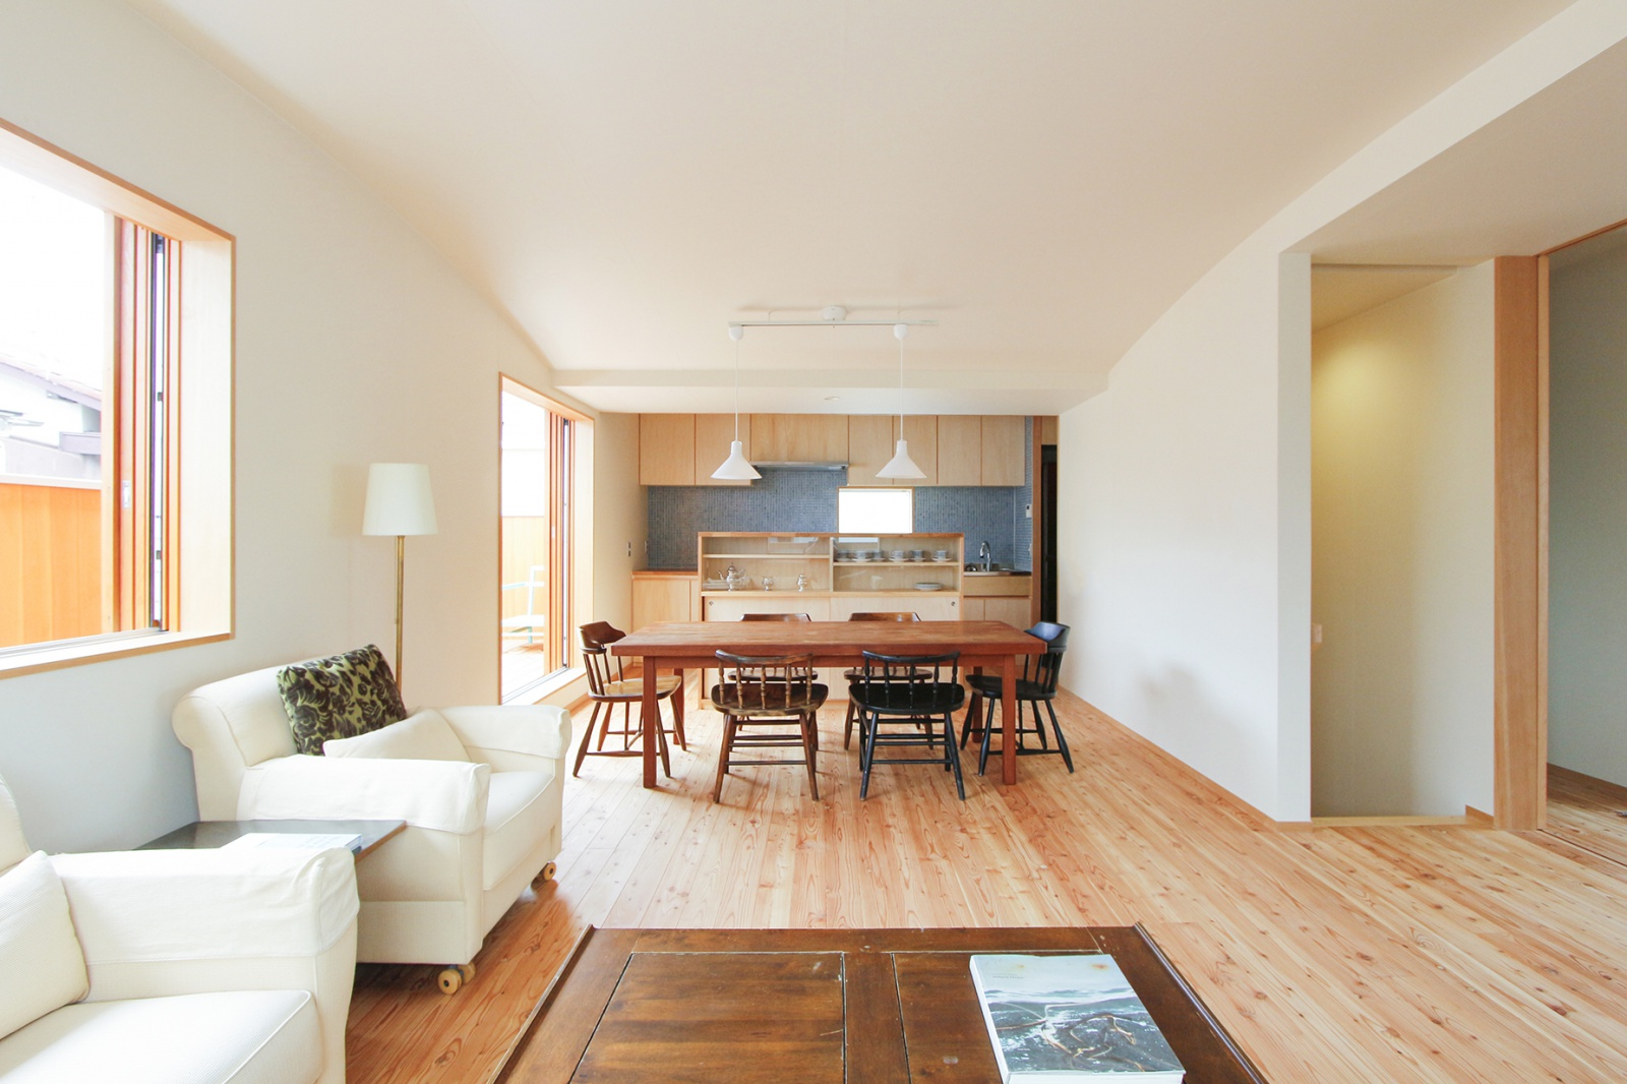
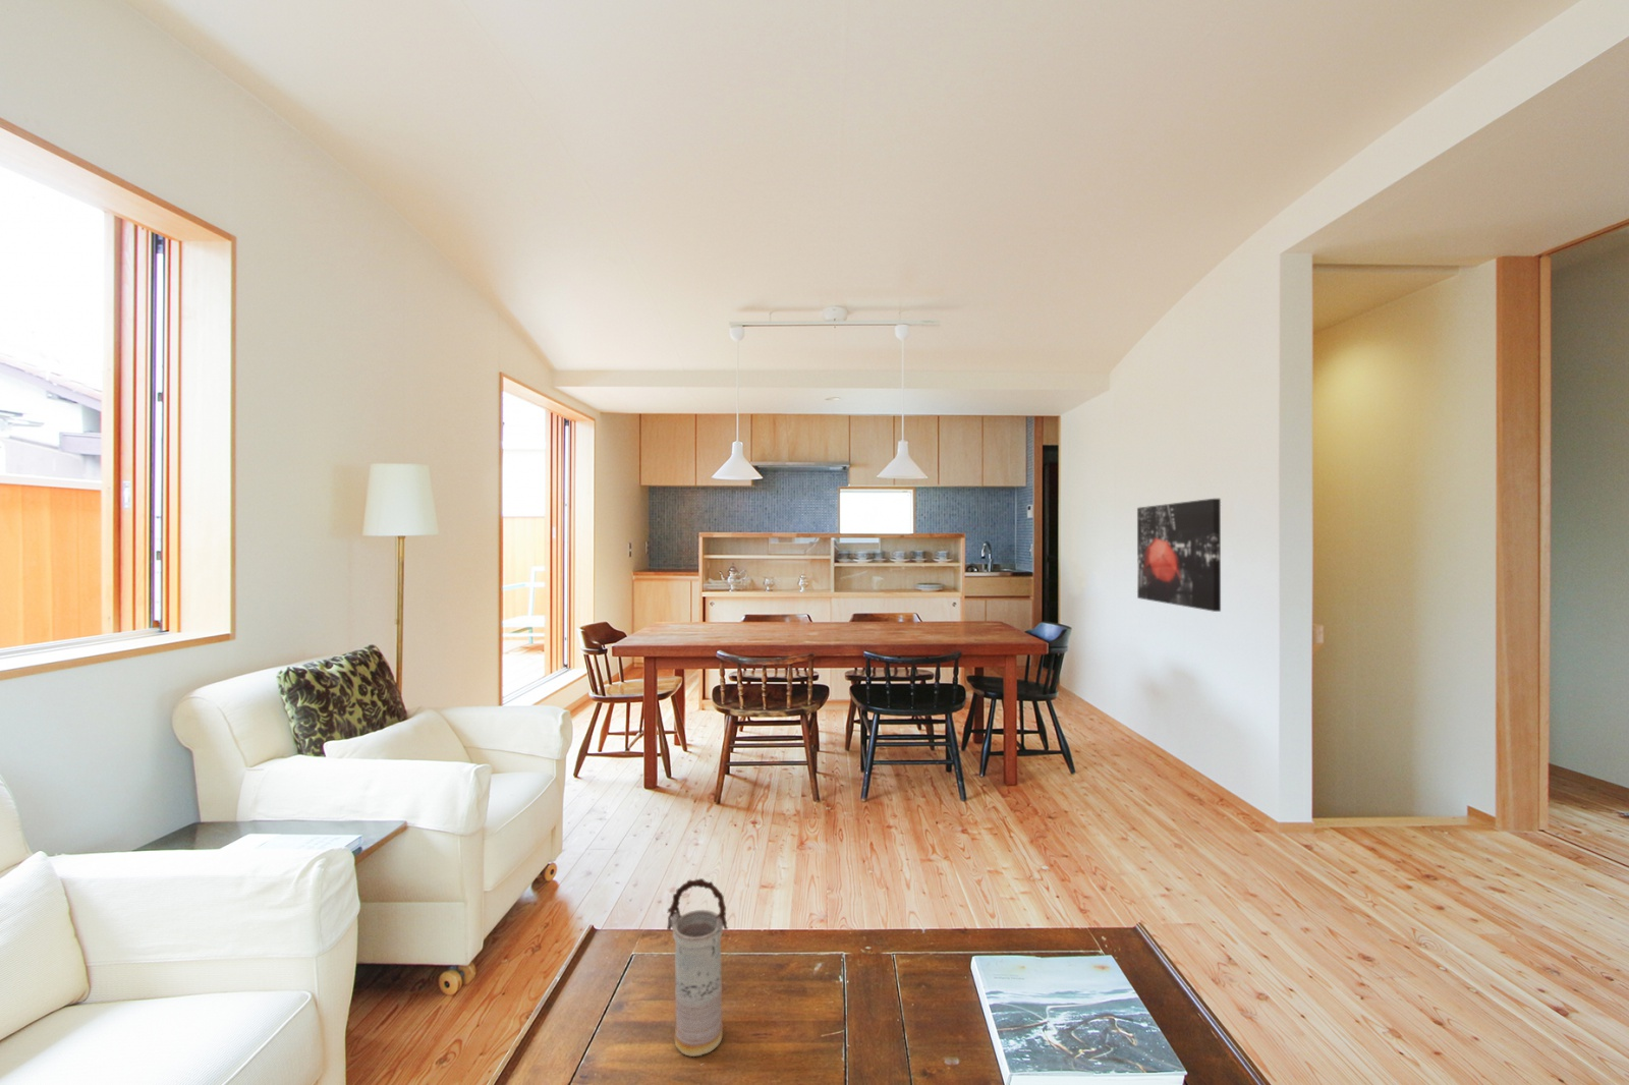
+ wall art (1174, 553)
+ vase (698, 960)
